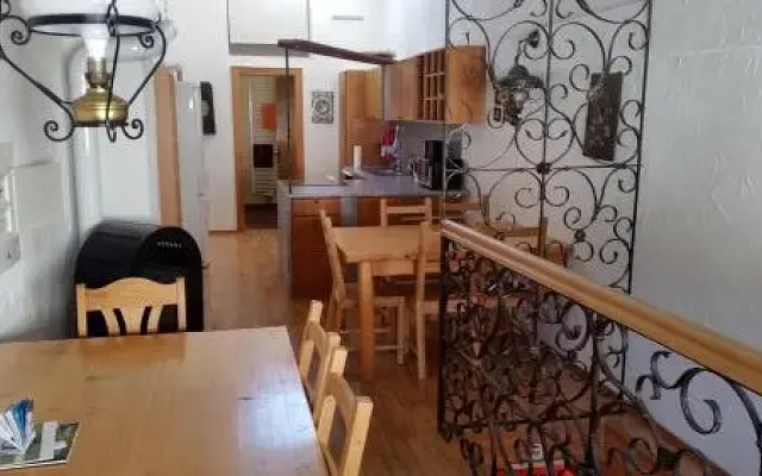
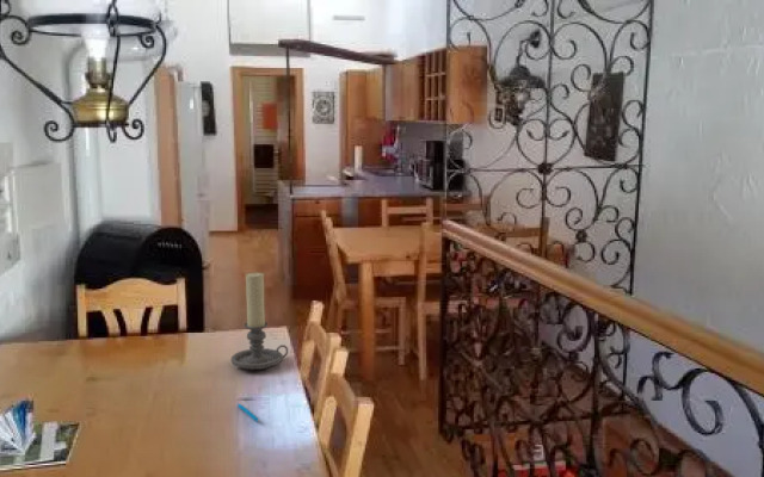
+ pen (247, 411)
+ candle holder (260, 317)
